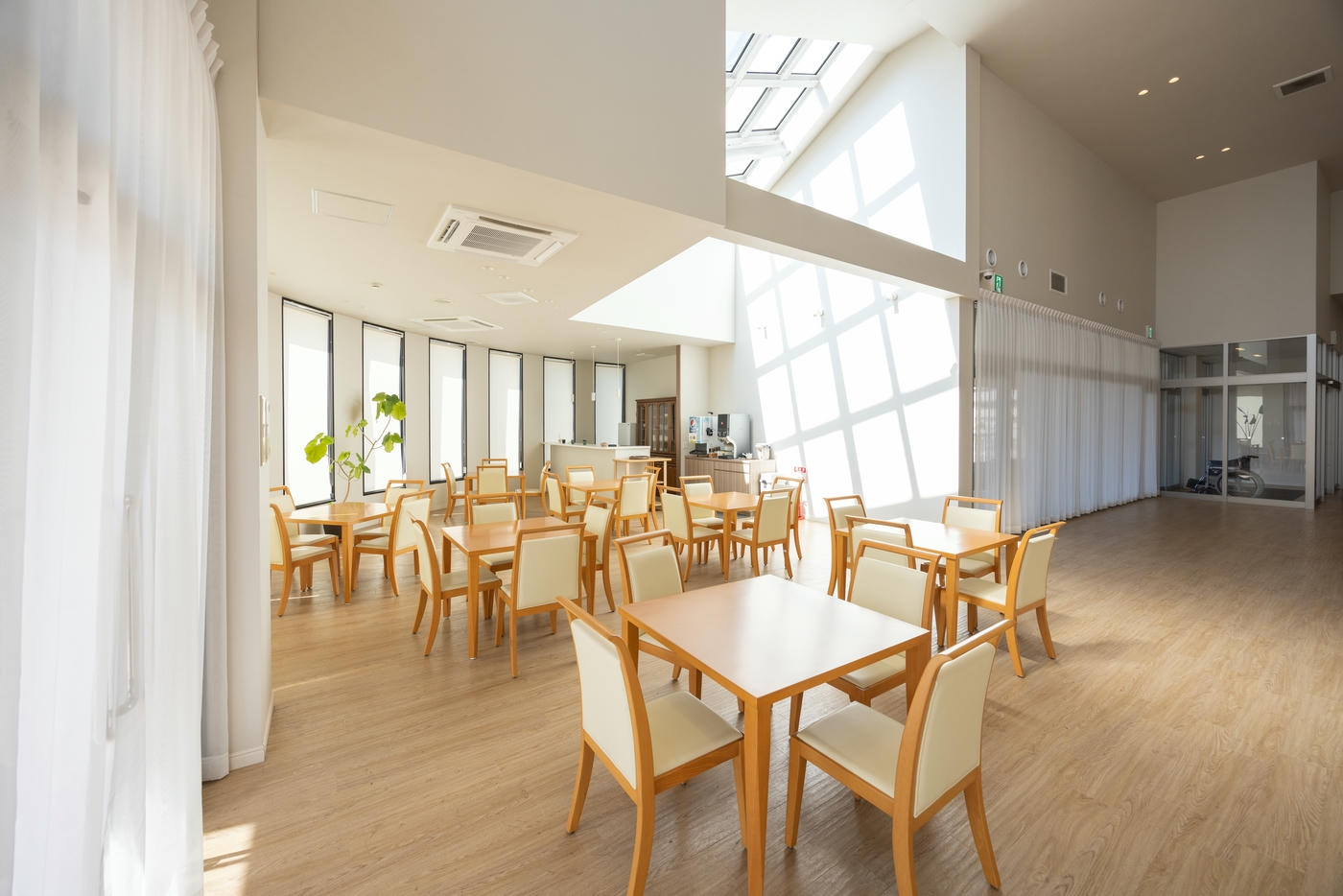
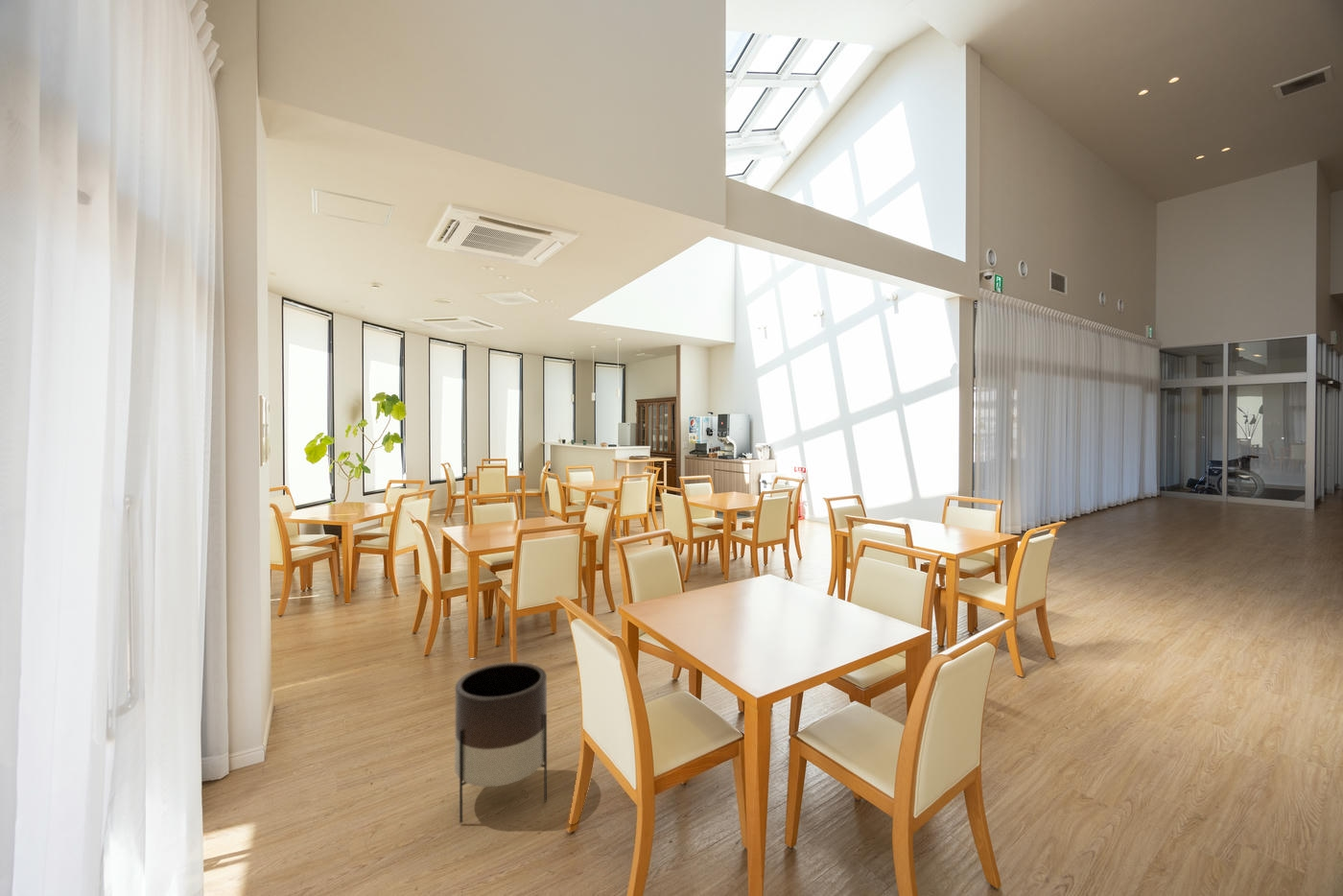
+ planter (501, 739)
